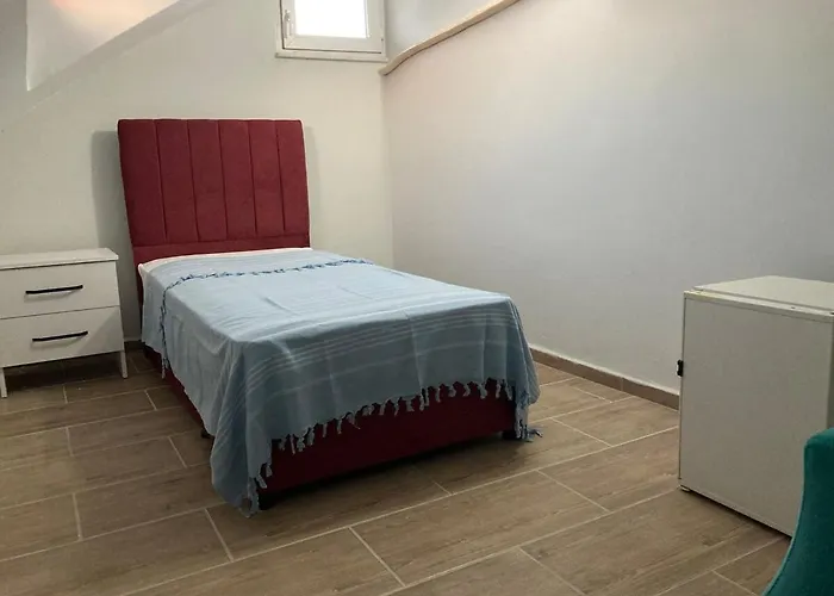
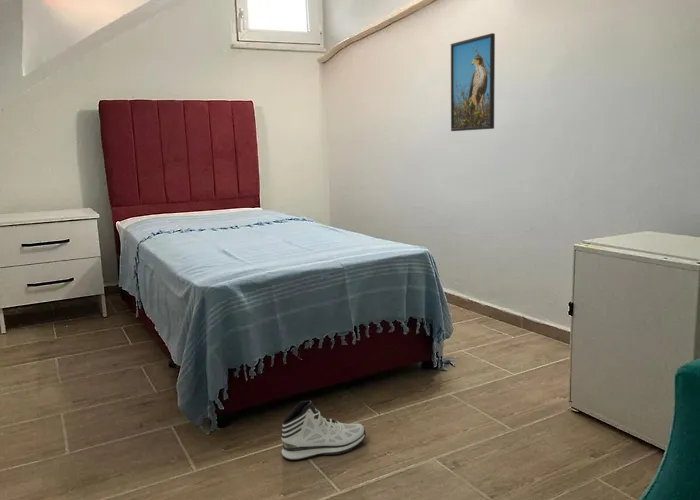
+ sneaker (324, 425)
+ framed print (471, 85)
